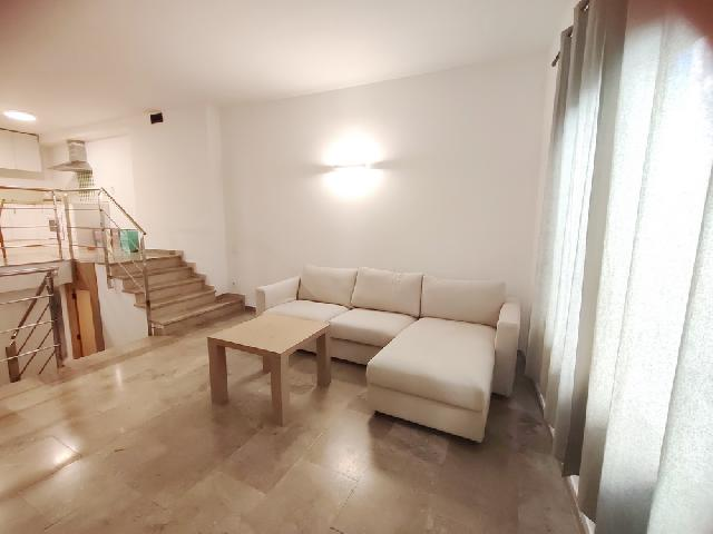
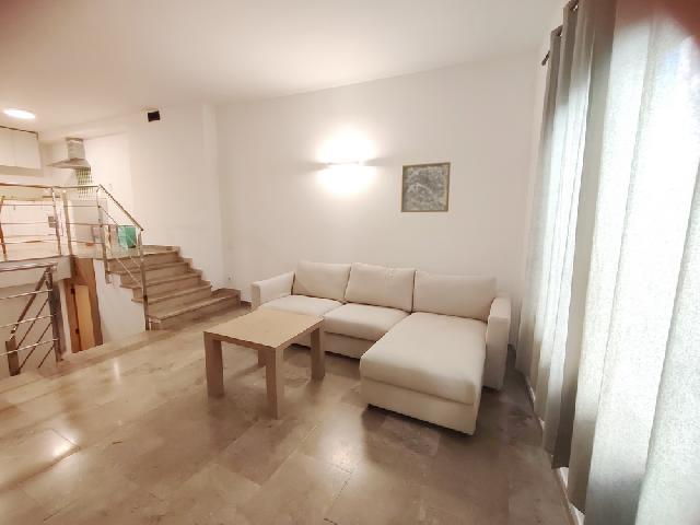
+ wall art (424, 188)
